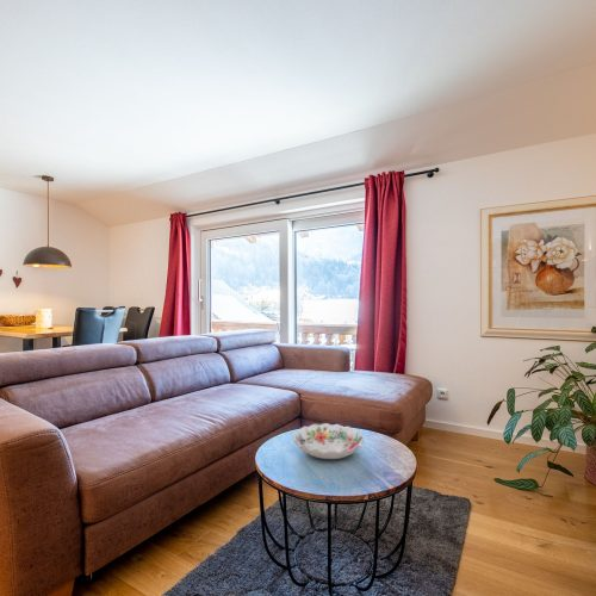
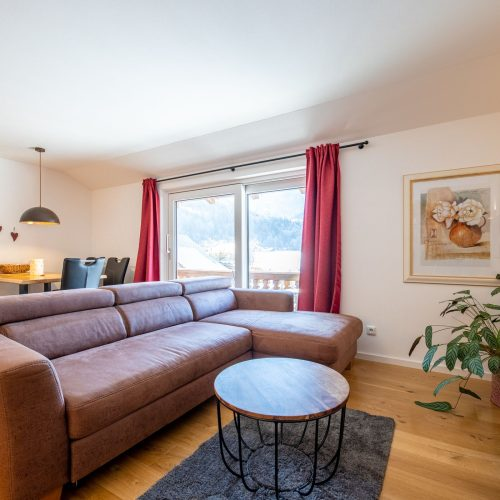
- decorative bowl (328, 442)
